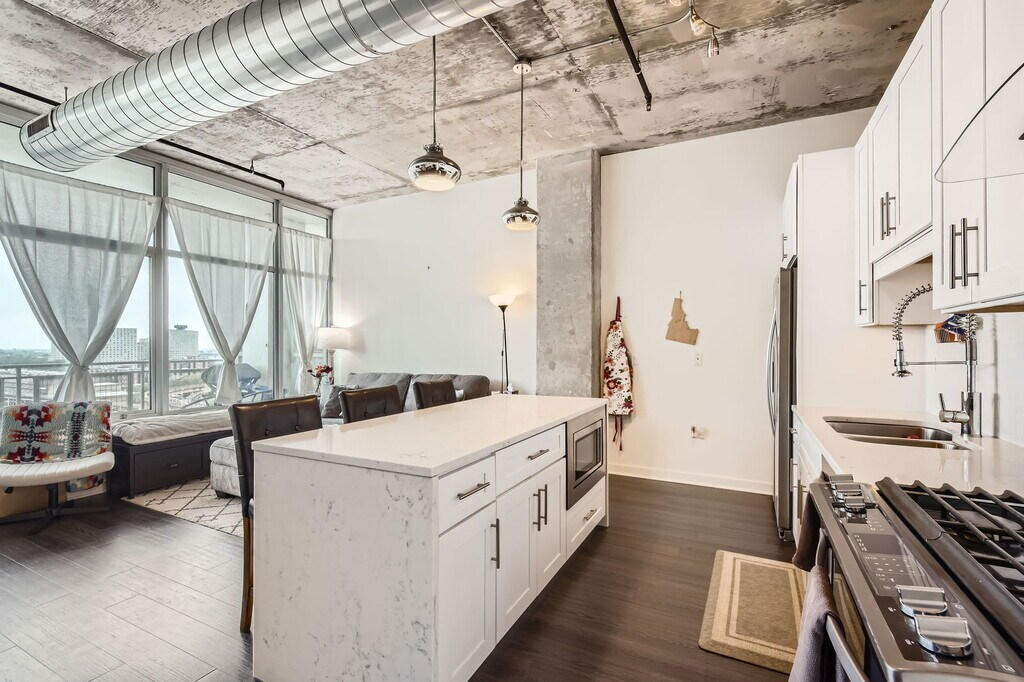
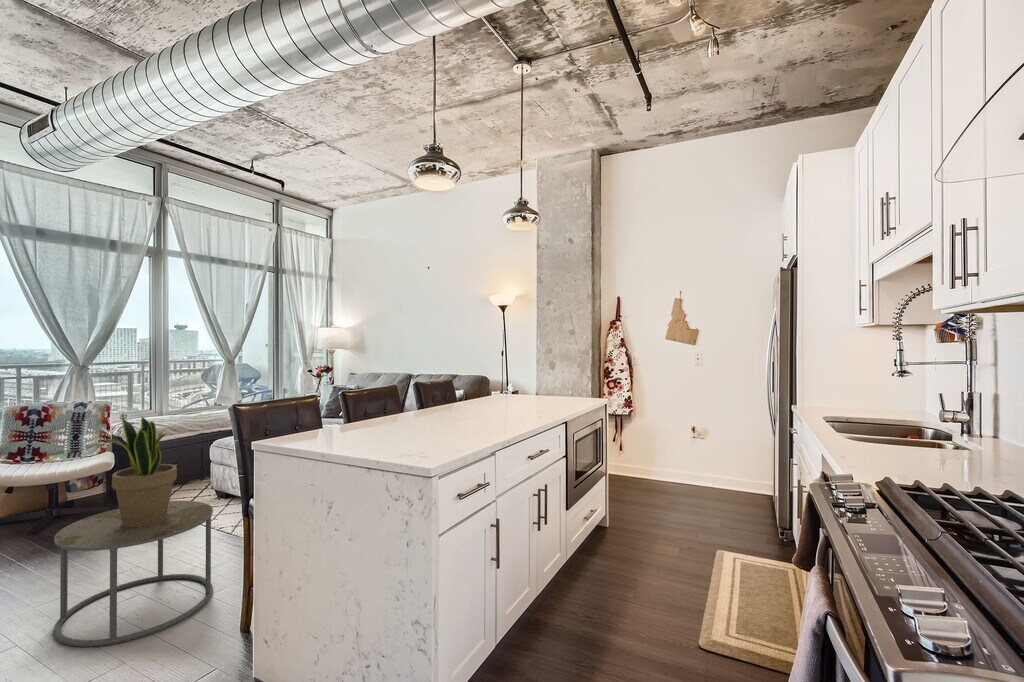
+ potted plant (139, 468)
+ side table (144, 578)
